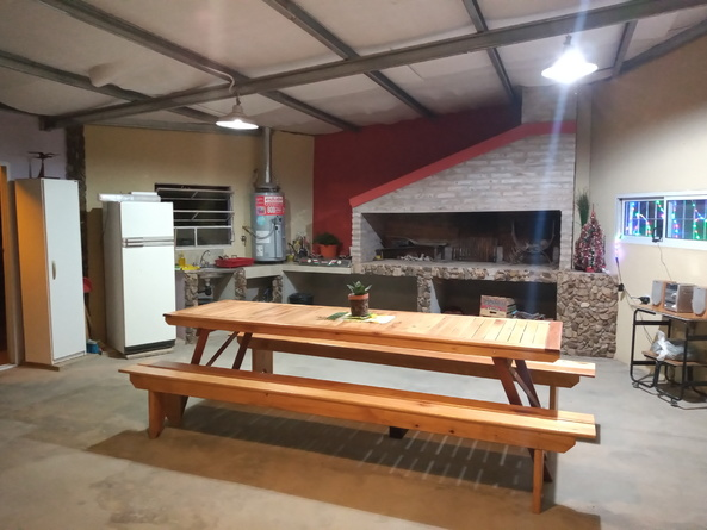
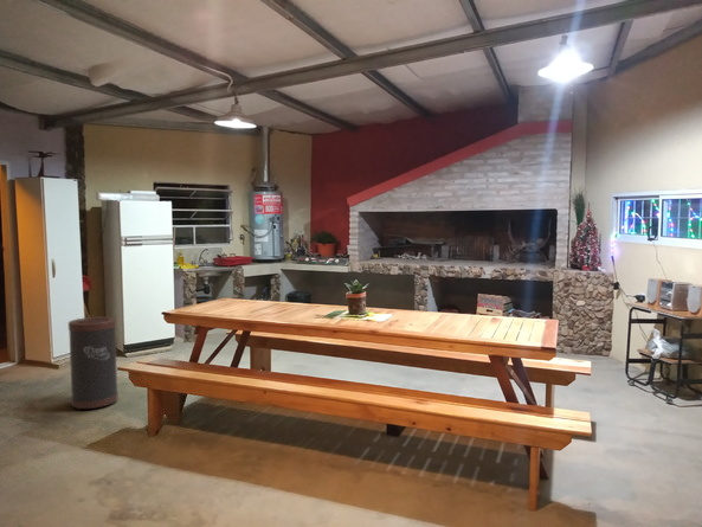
+ trash can (94, 361)
